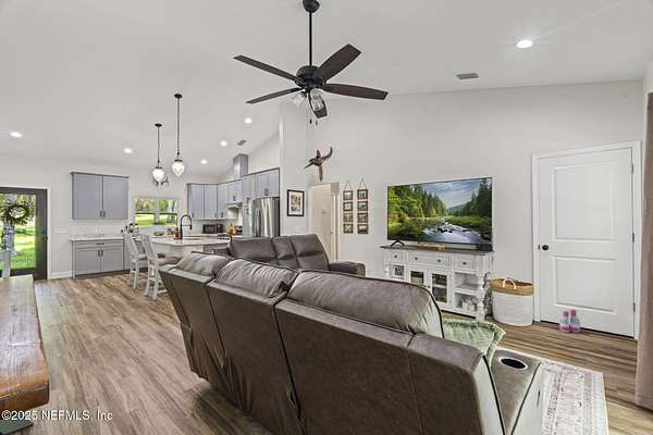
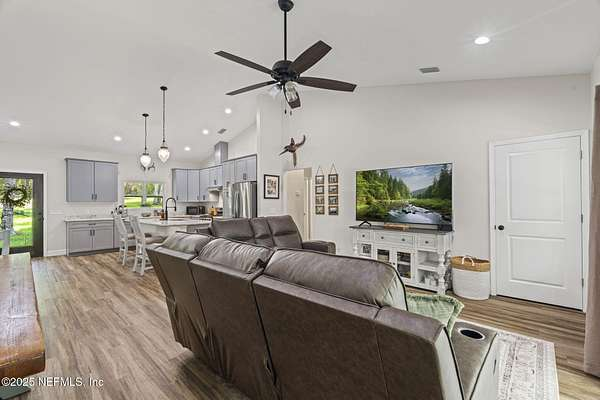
- boots (570, 320)
